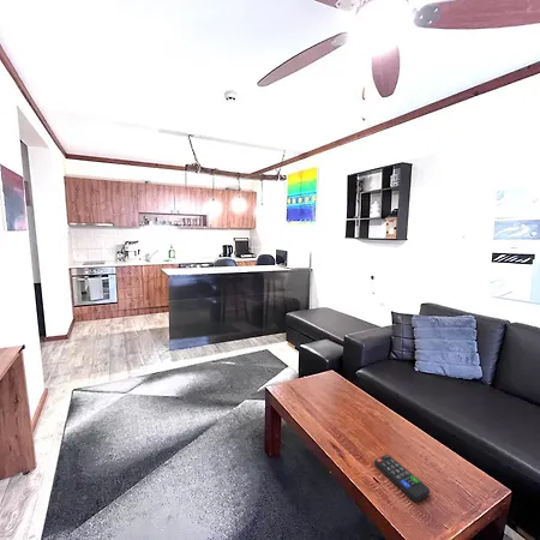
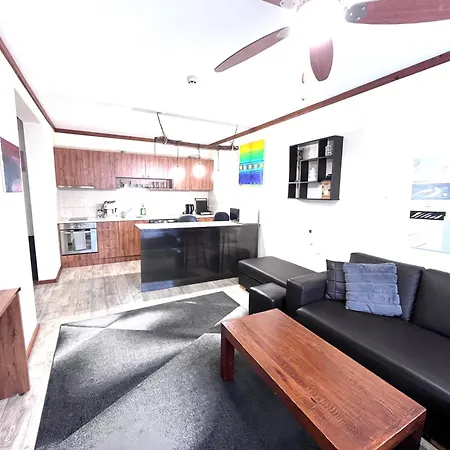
- remote control (400, 475)
